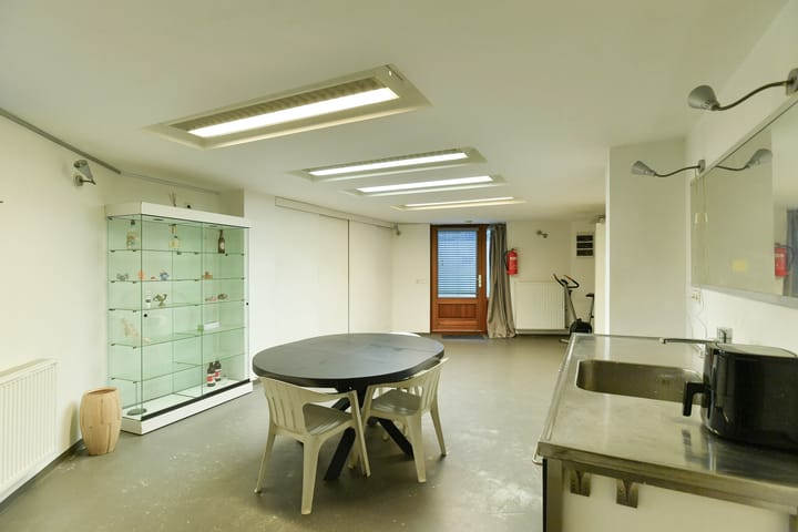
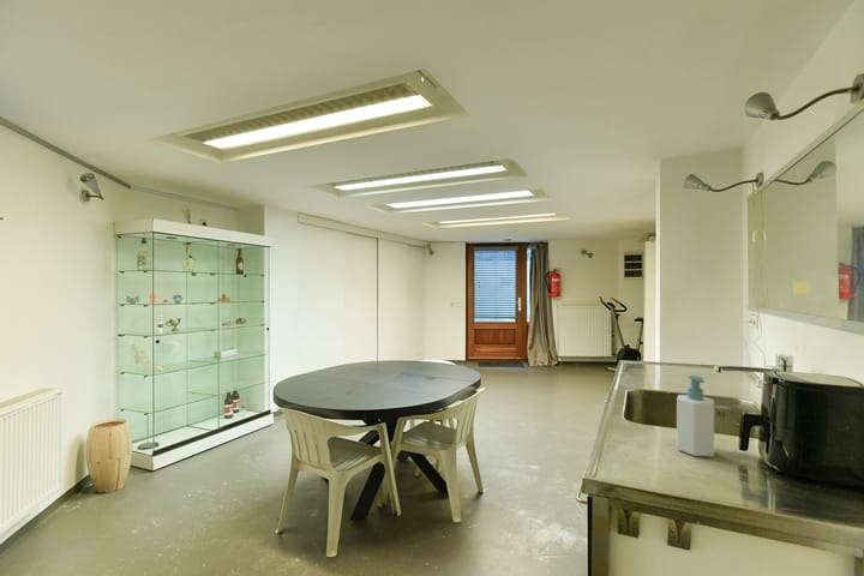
+ soap bottle (695, 413)
